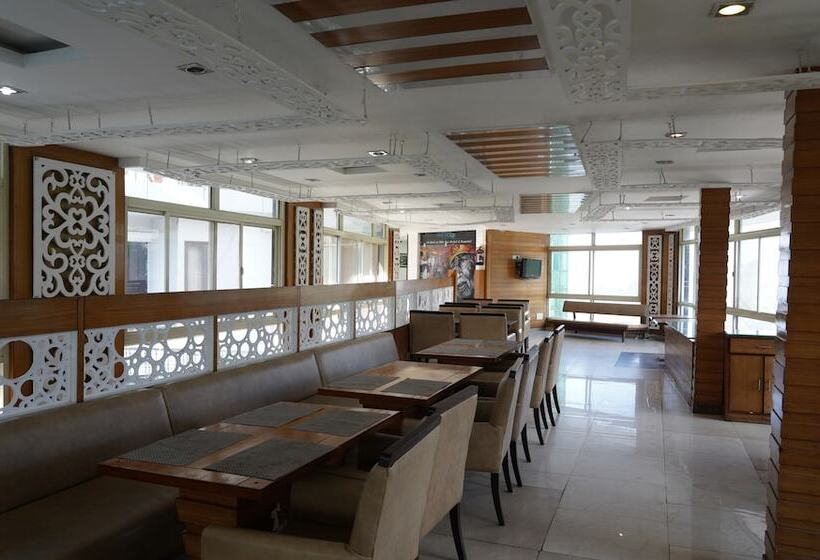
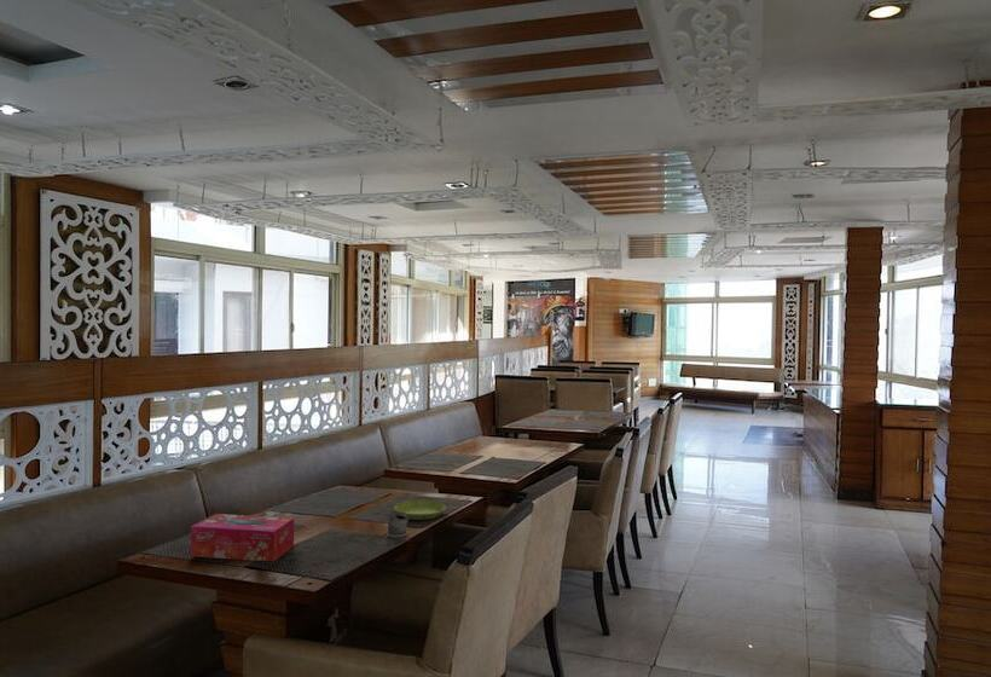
+ saucer (419, 510)
+ tea glass holder (399, 522)
+ tissue box (243, 537)
